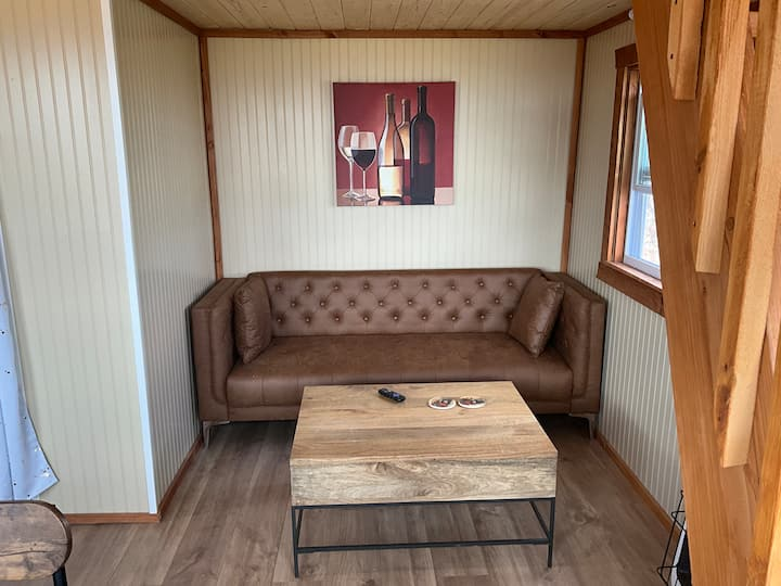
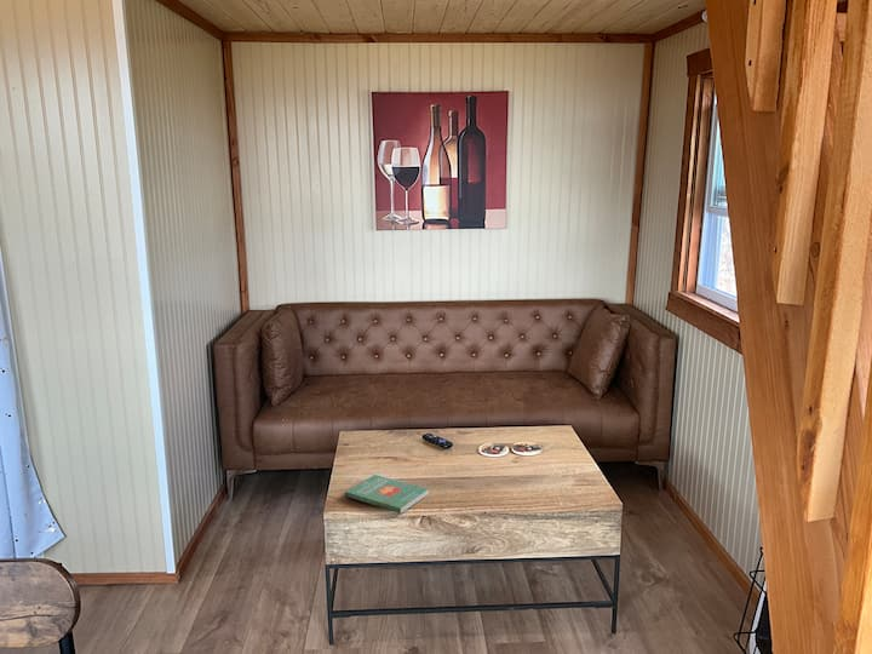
+ book (386, 493)
